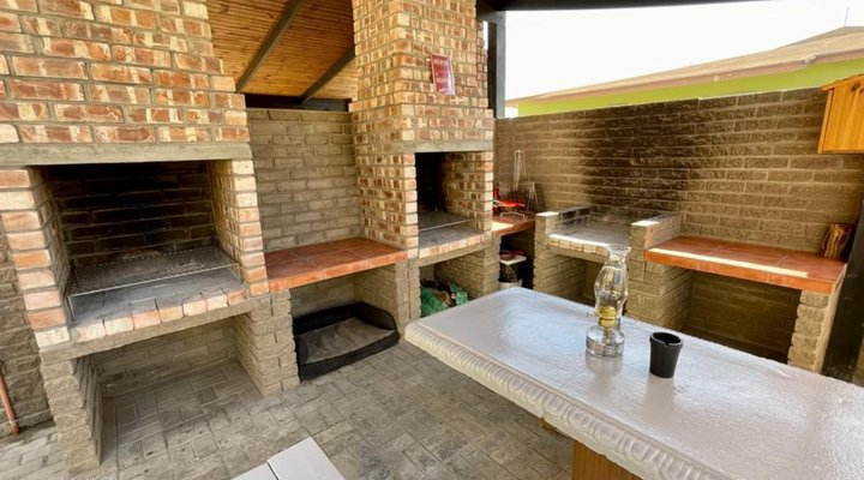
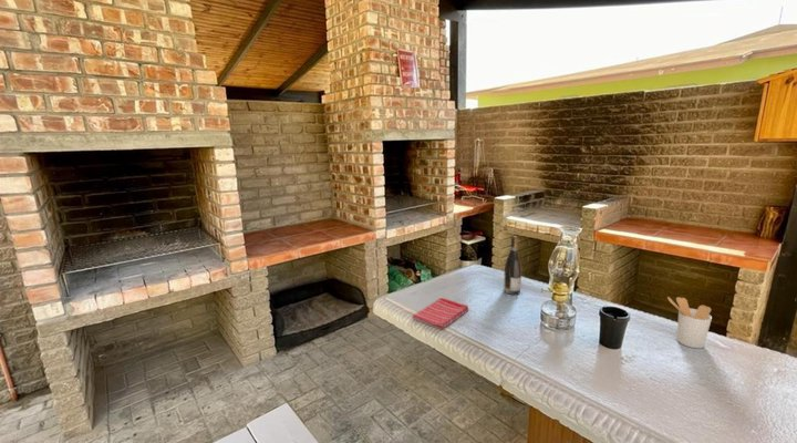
+ wine bottle (513, 264)
+ utensil holder (685, 320)
+ dish towel (441, 311)
